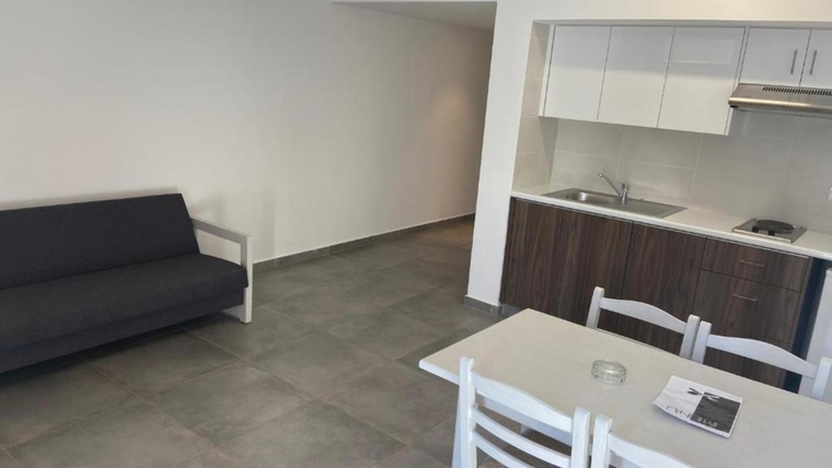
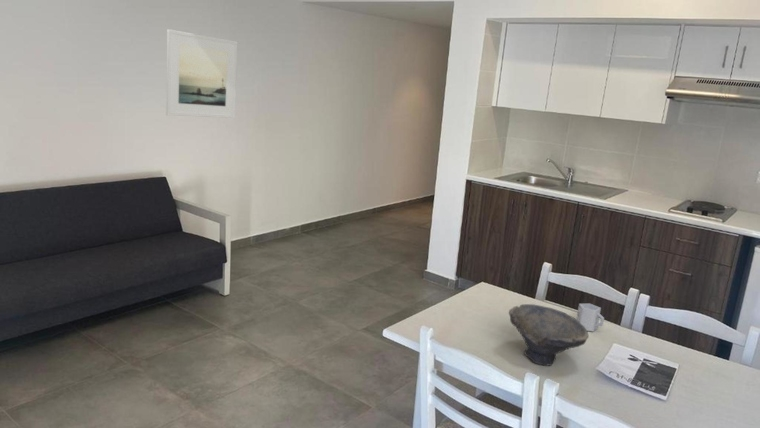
+ cup (590, 317)
+ bowl (545, 337)
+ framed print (203, 76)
